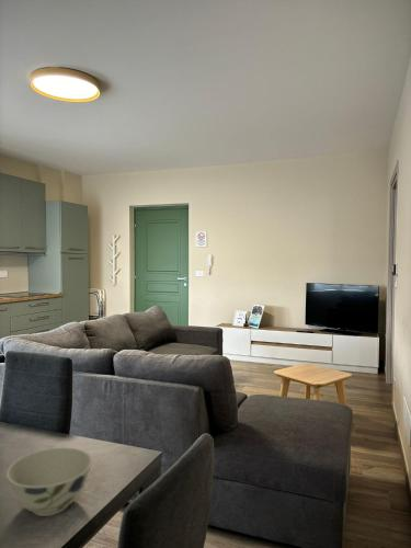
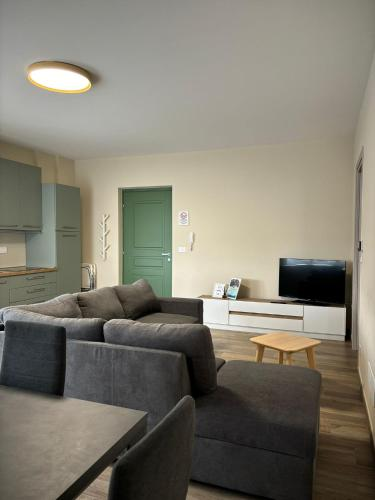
- bowl (50, 484)
